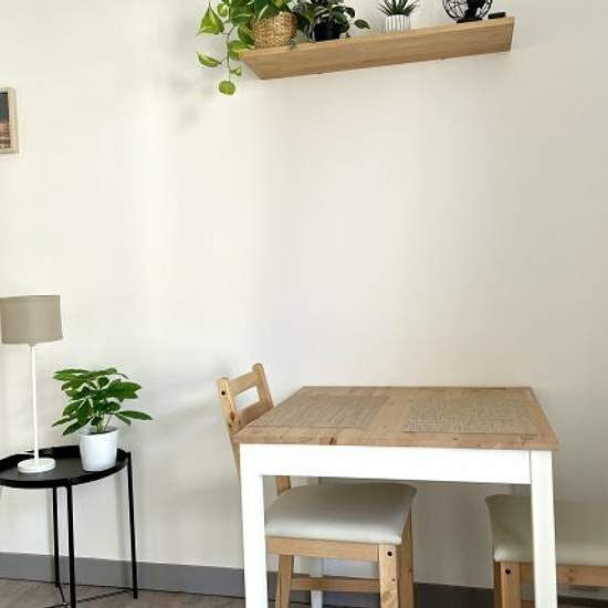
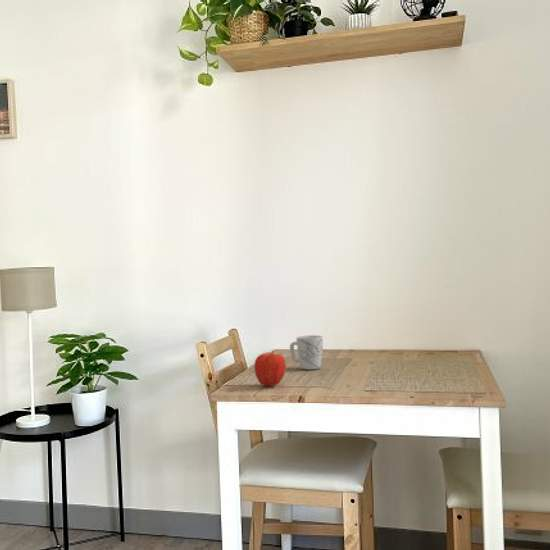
+ apple (269, 368)
+ mug (305, 352)
